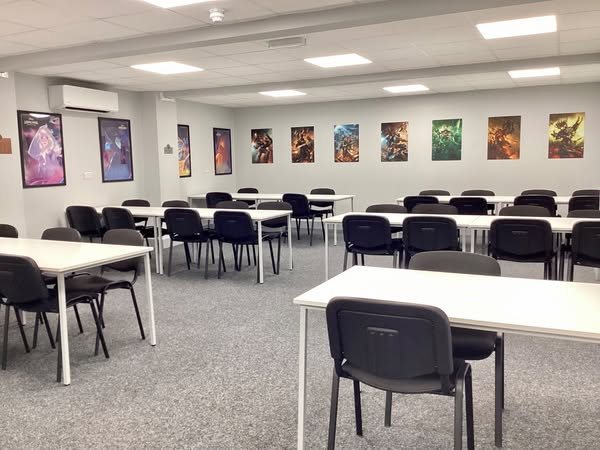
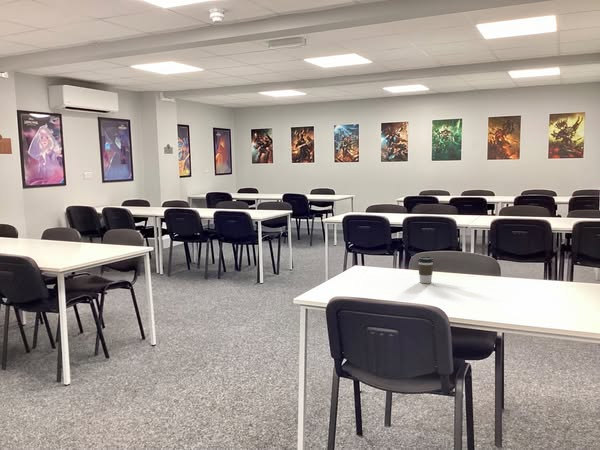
+ coffee cup (425, 270)
